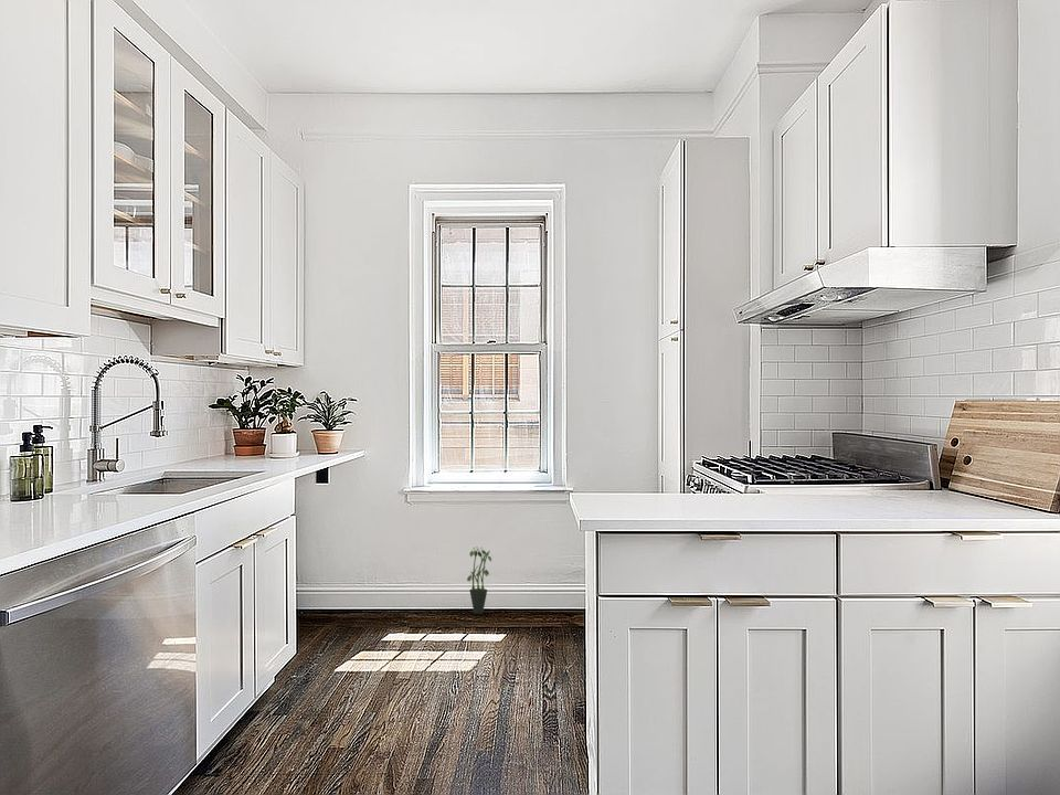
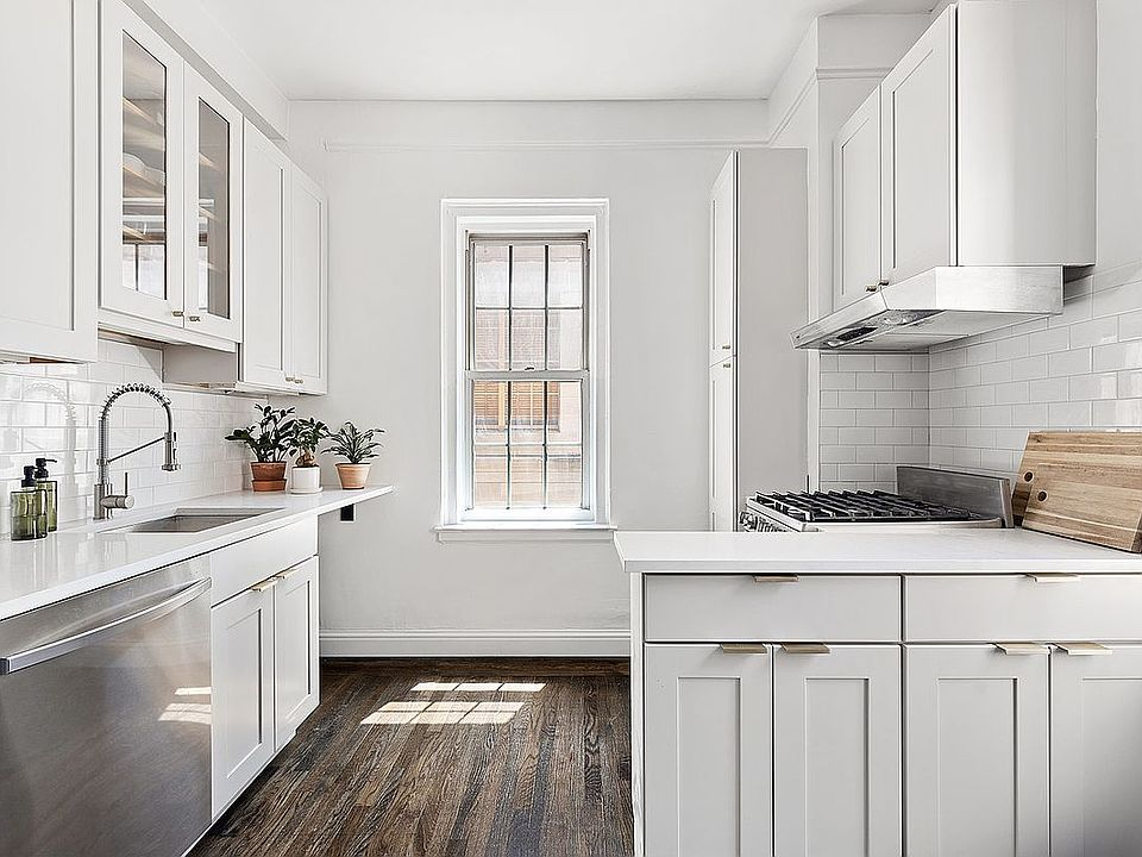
- potted plant (481, 580)
